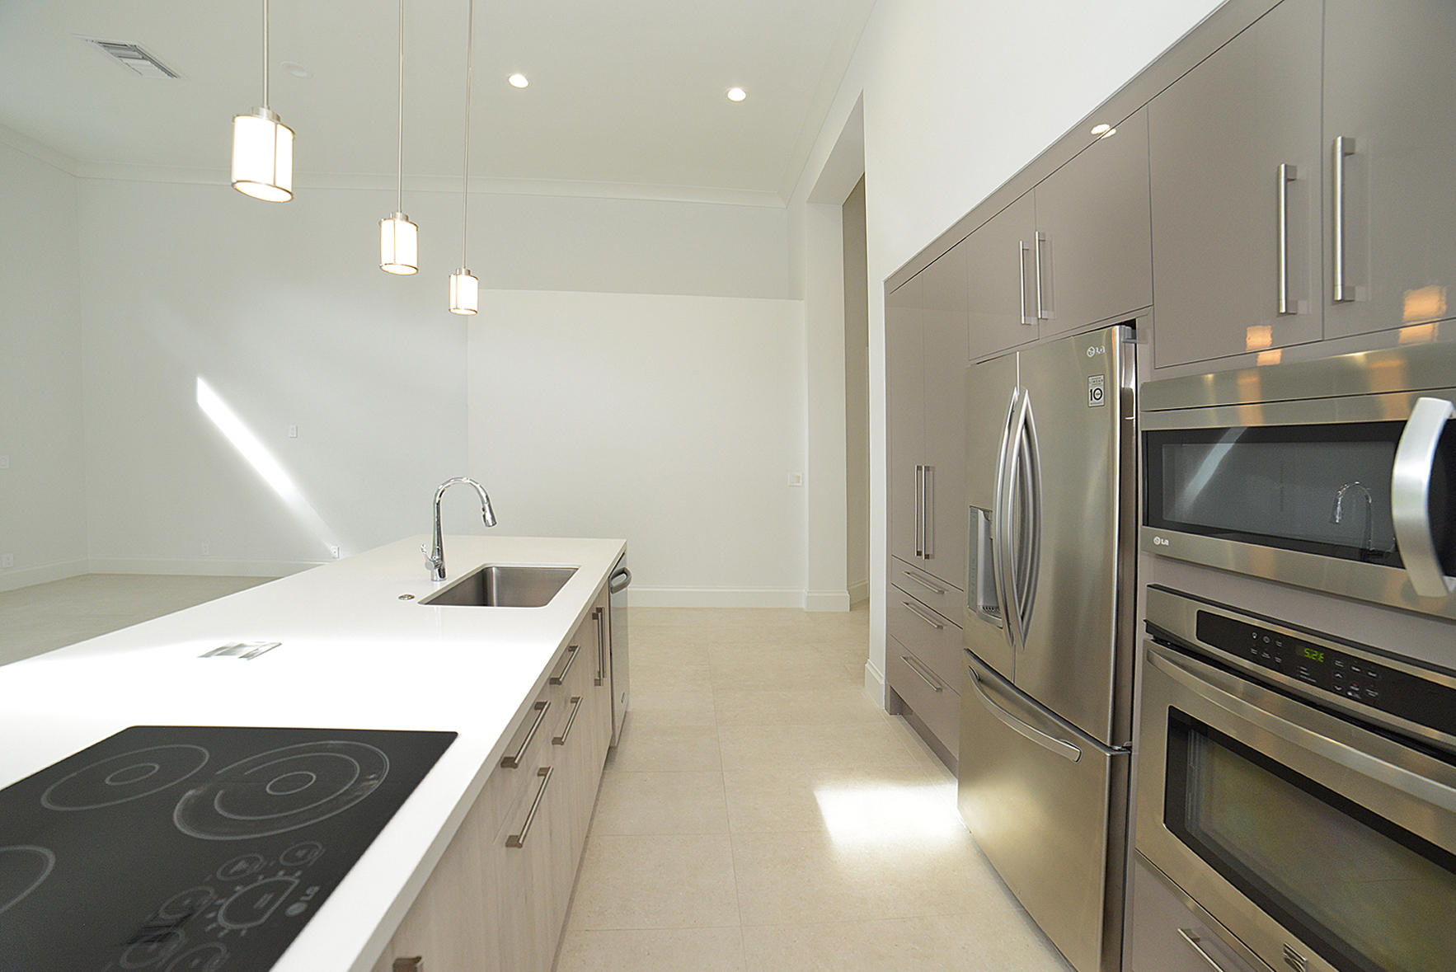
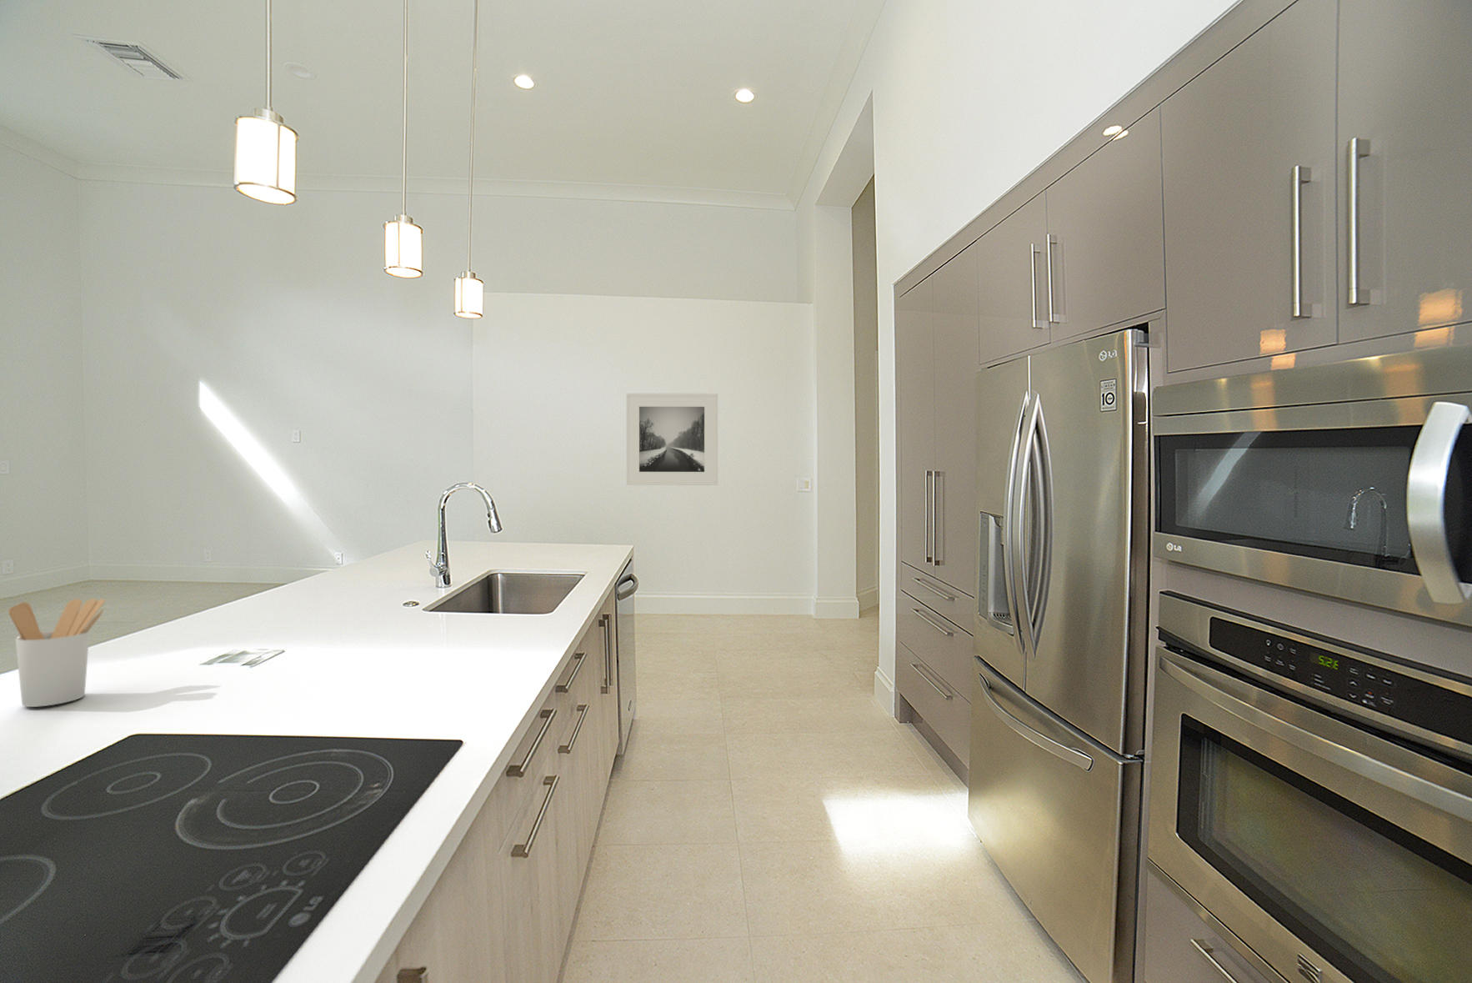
+ utensil holder (64, 647)
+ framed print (671, 439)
